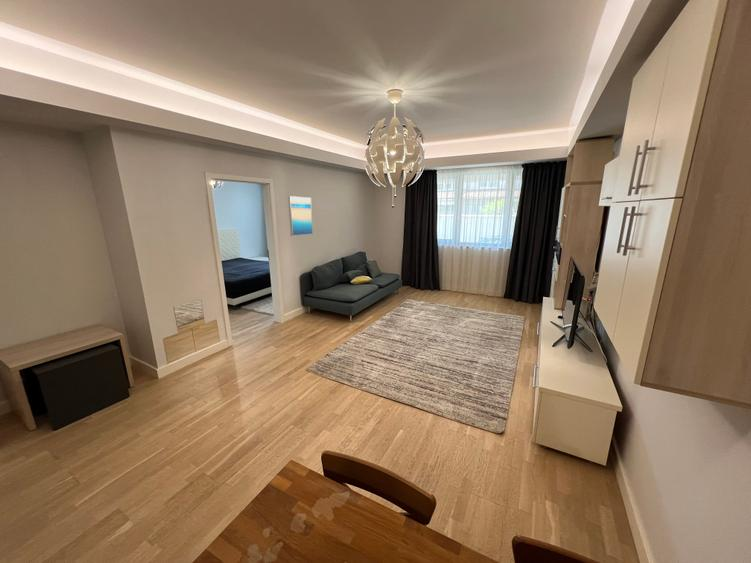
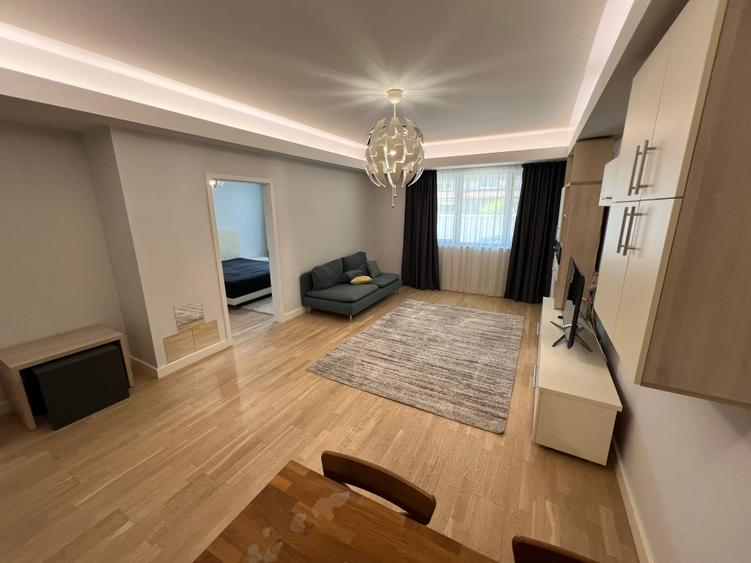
- wall art (301, 216)
